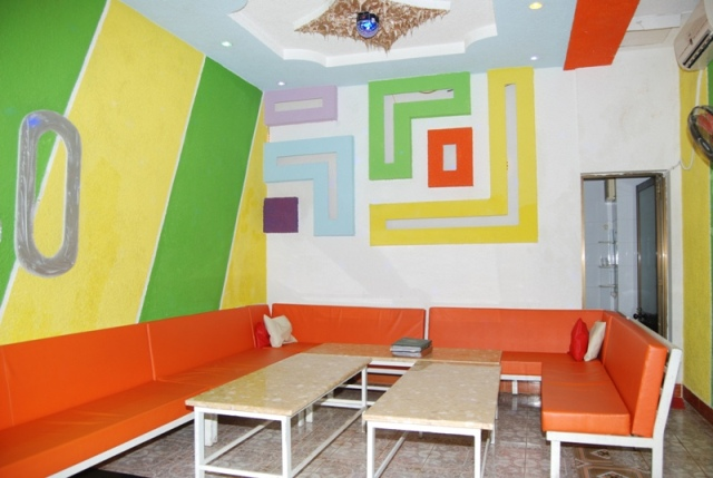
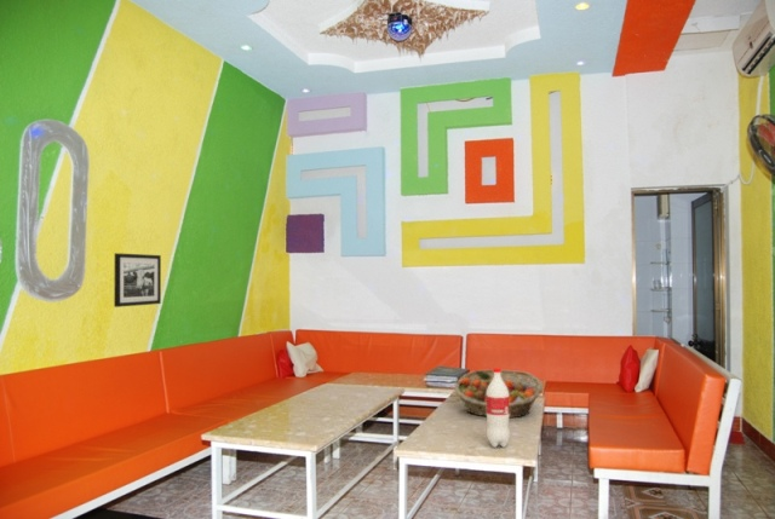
+ picture frame (138, 279)
+ soda bottle (498, 406)
+ fruit basket (507, 390)
